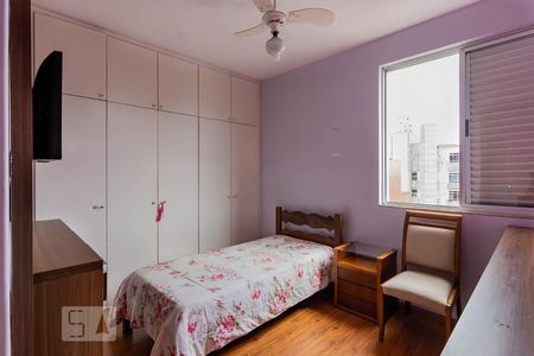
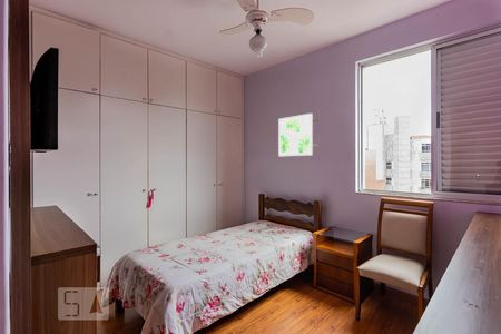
+ wall art (294, 136)
